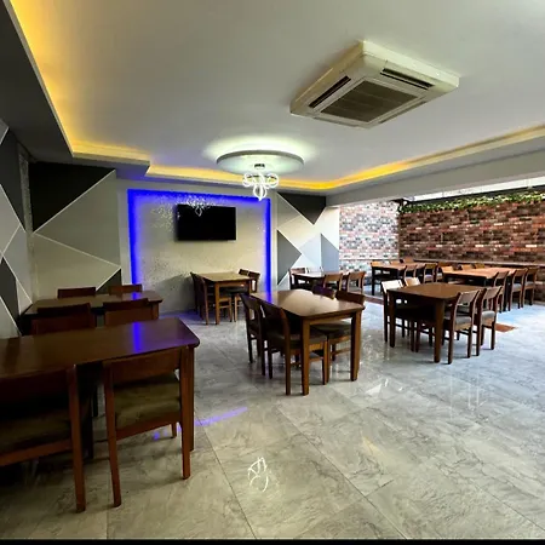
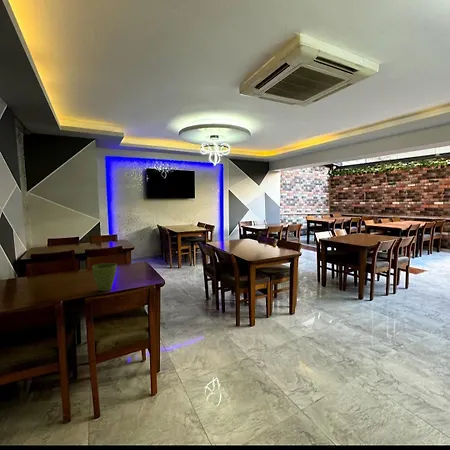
+ flower pot (105, 277)
